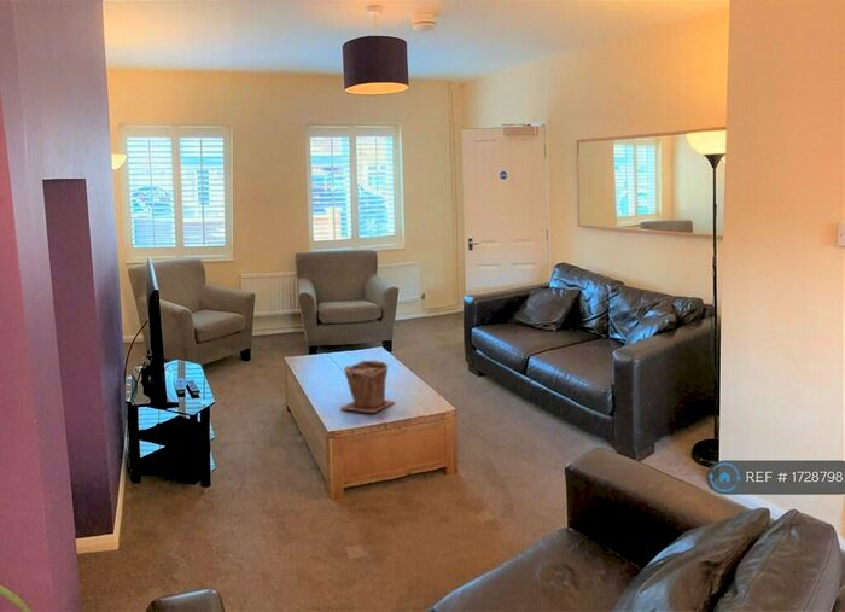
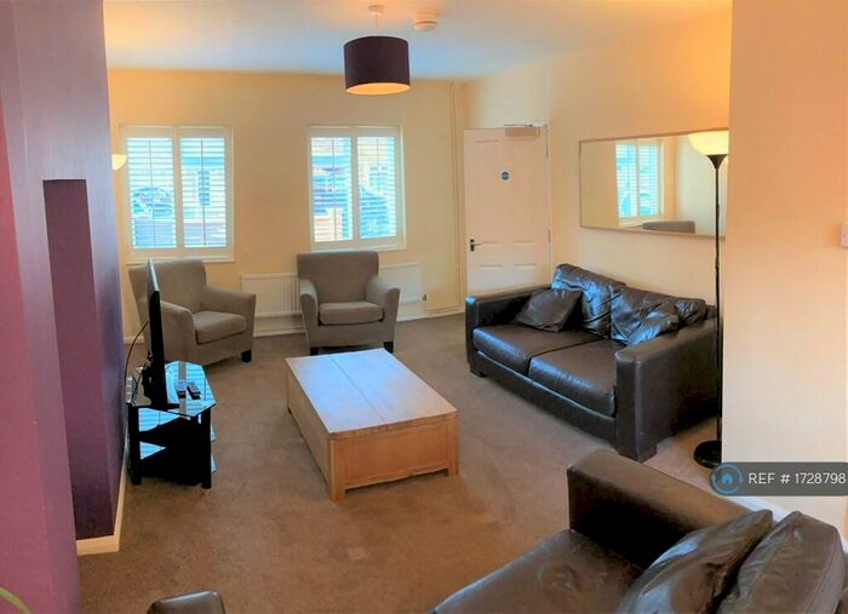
- plant pot (366, 384)
